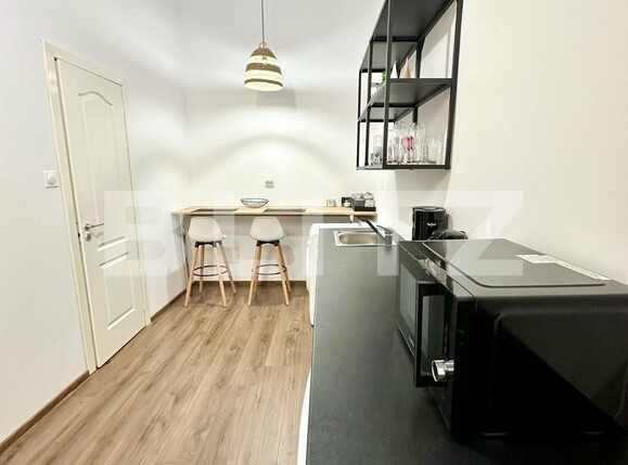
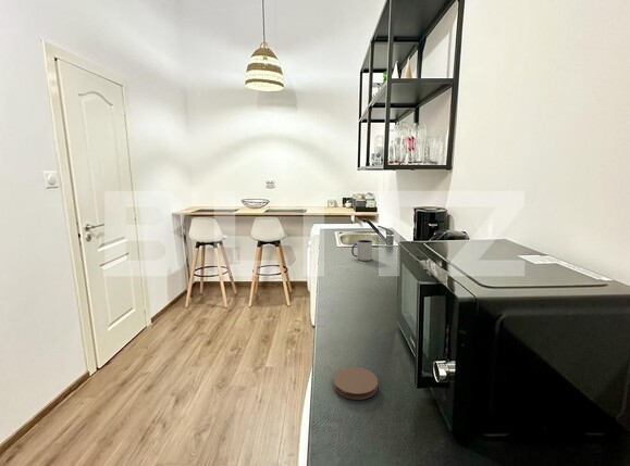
+ mug (361, 250)
+ coaster (355, 381)
